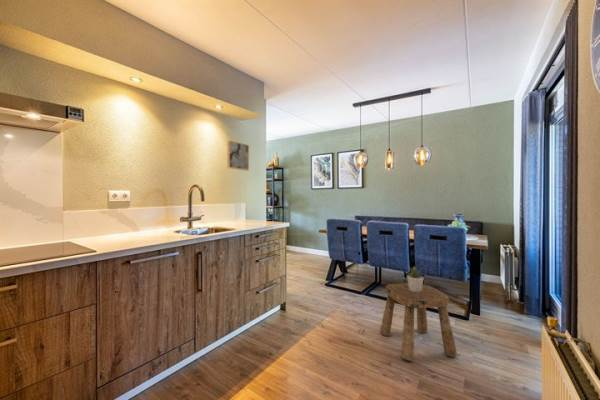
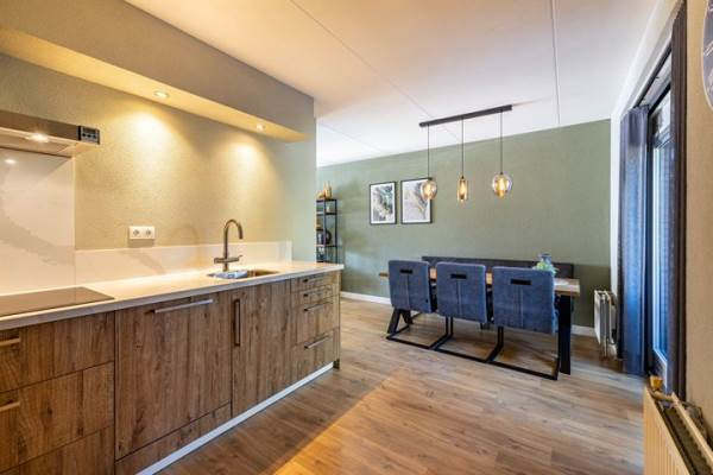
- stool (417, 317)
- potted plant (415, 278)
- wall art (238, 156)
